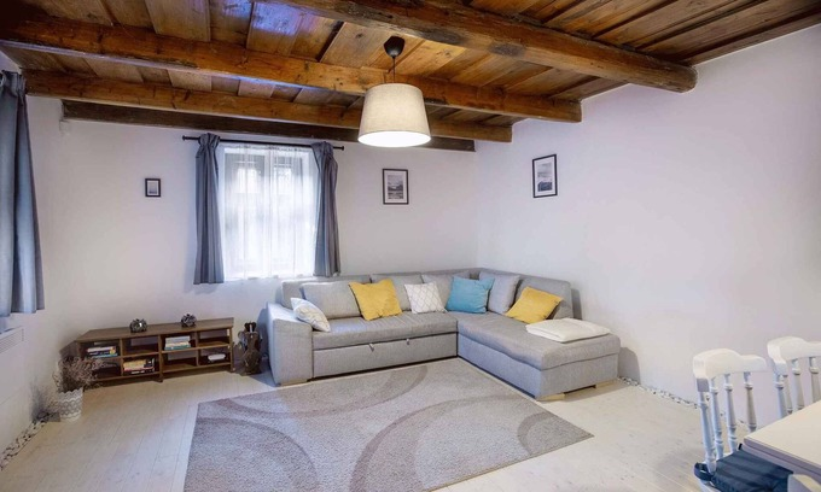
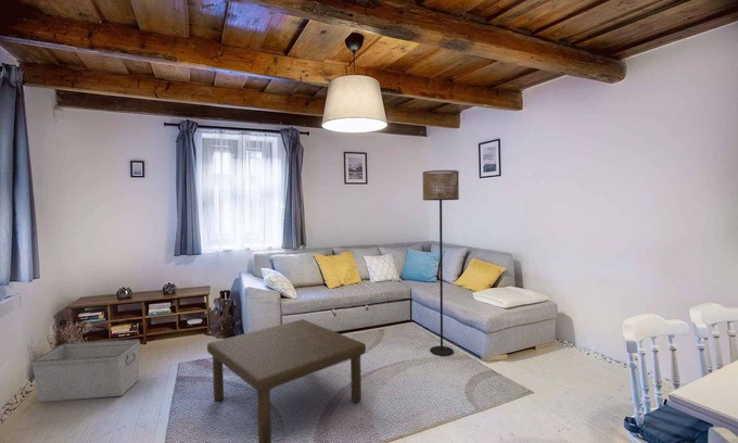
+ floor lamp (441, 262)
+ coffee table (285, 371)
+ storage bin (90, 369)
